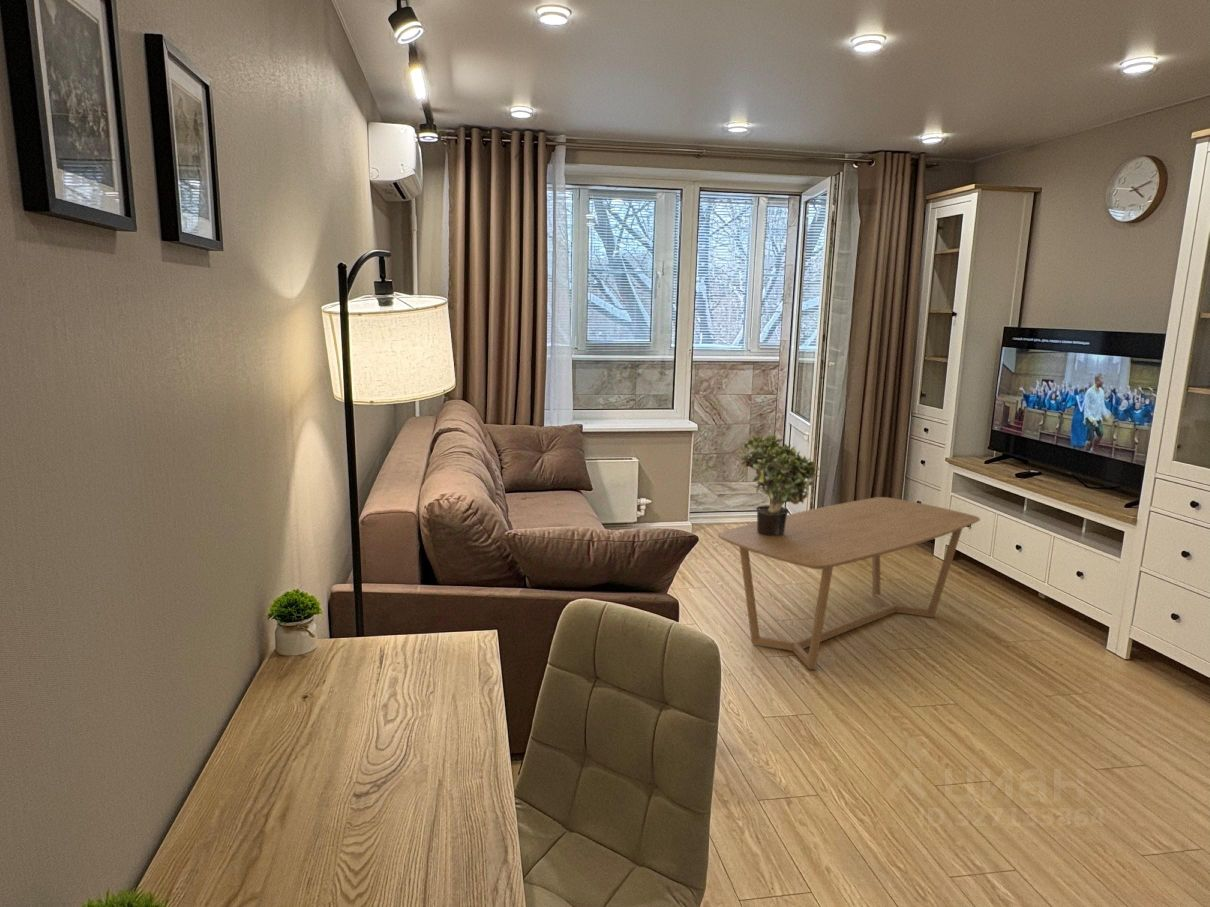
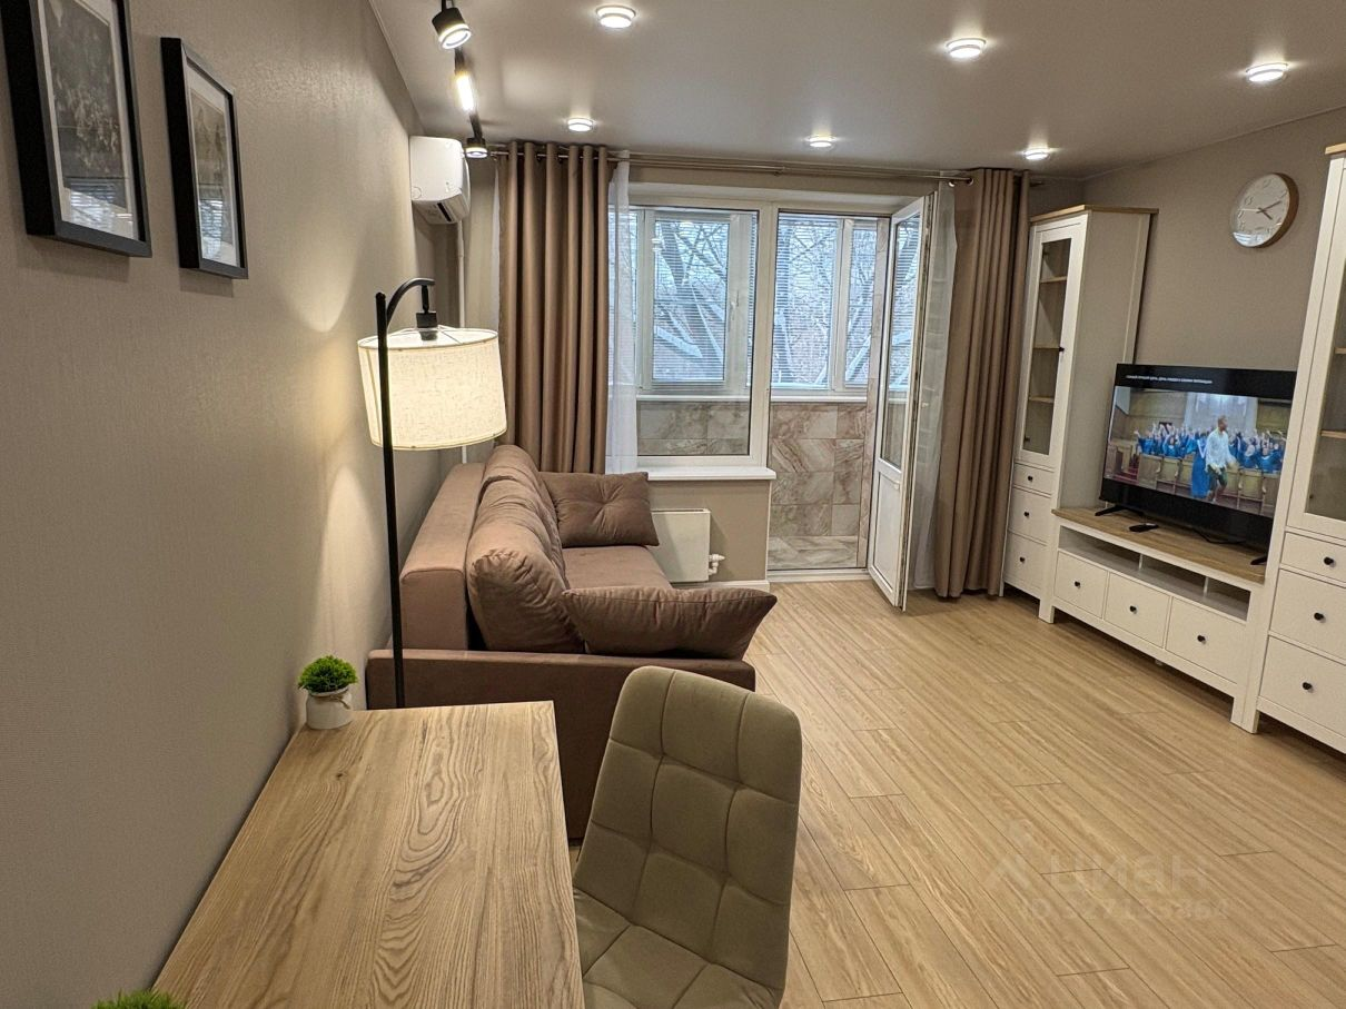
- coffee table (847, 563)
- potted plant (770, 484)
